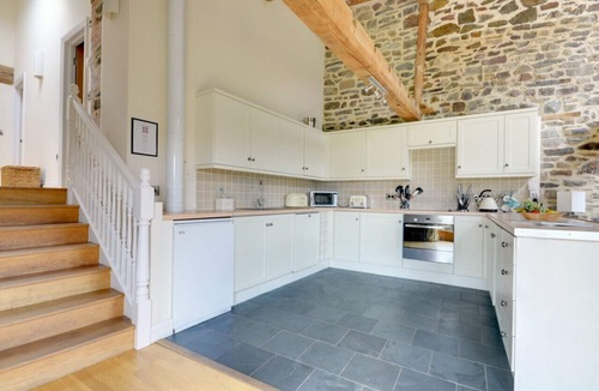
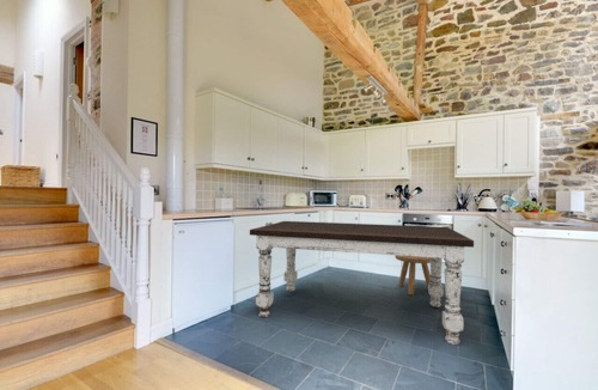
+ dining table (354, 251)
+ stool (414, 272)
